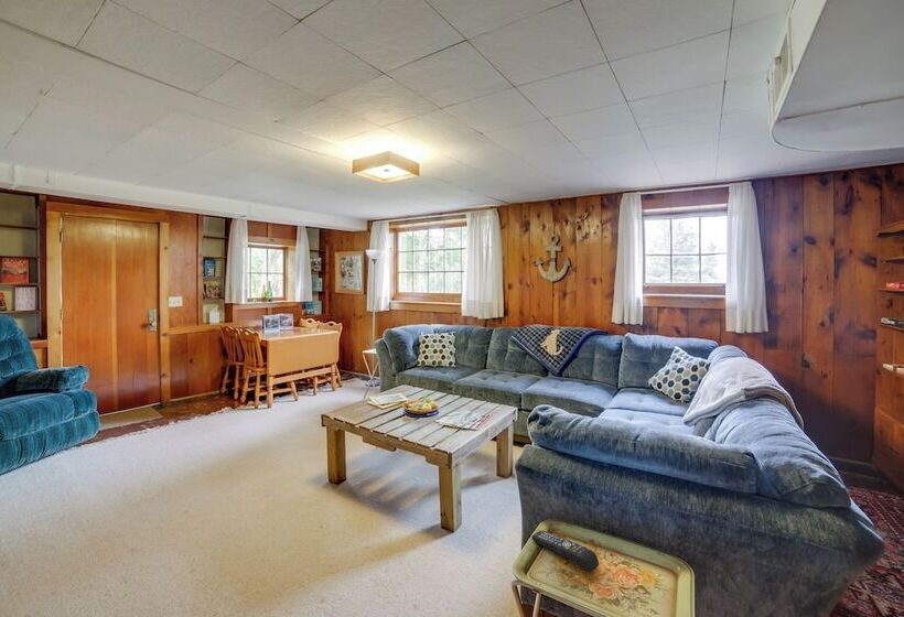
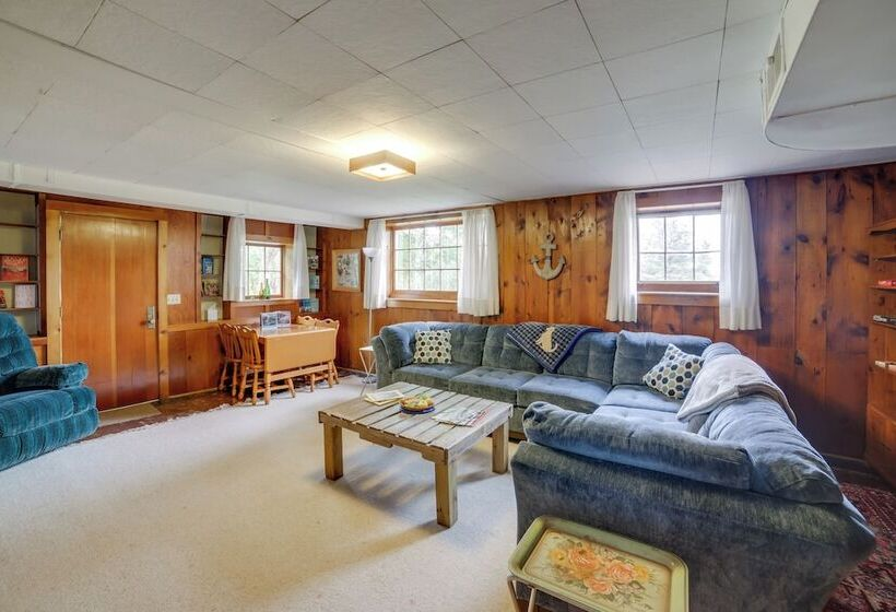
- remote control (563, 548)
